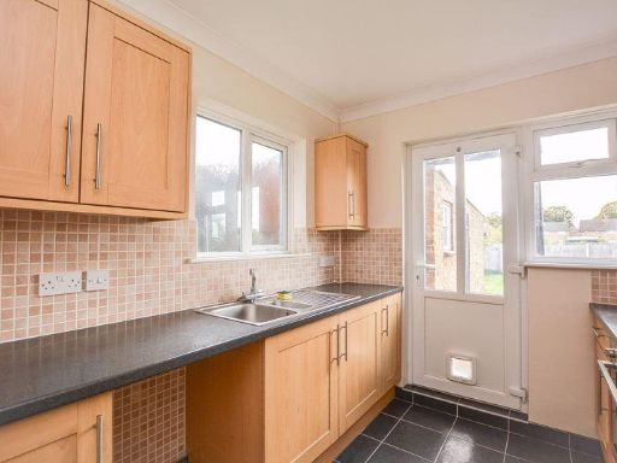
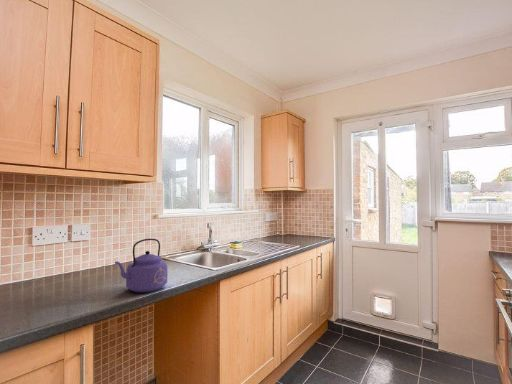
+ kettle (141, 264)
